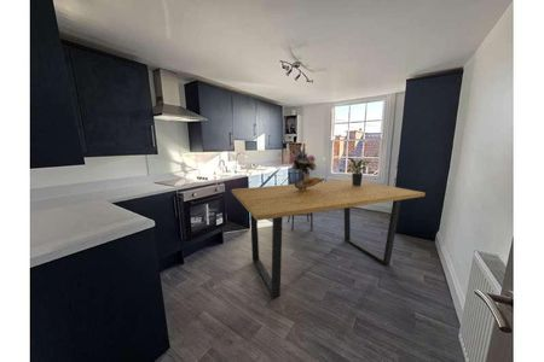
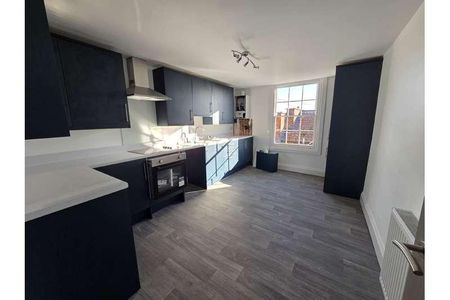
- potted plant (357, 170)
- dining table (316, 211)
- bouquet (307, 170)
- dining chair (302, 214)
